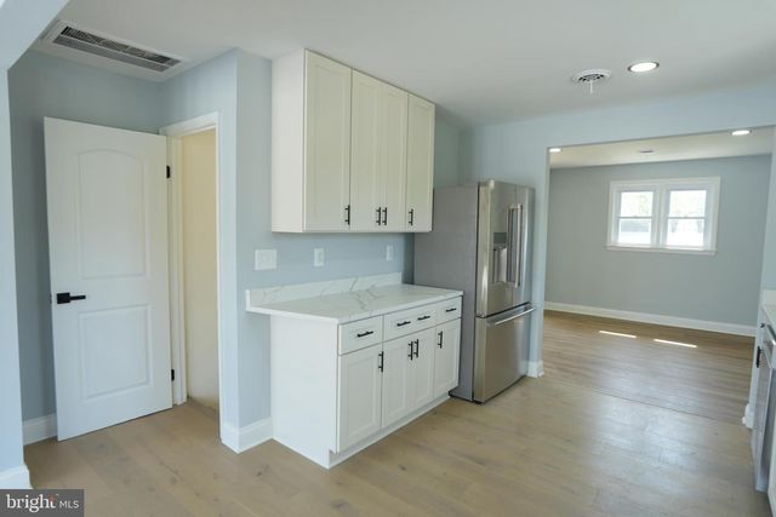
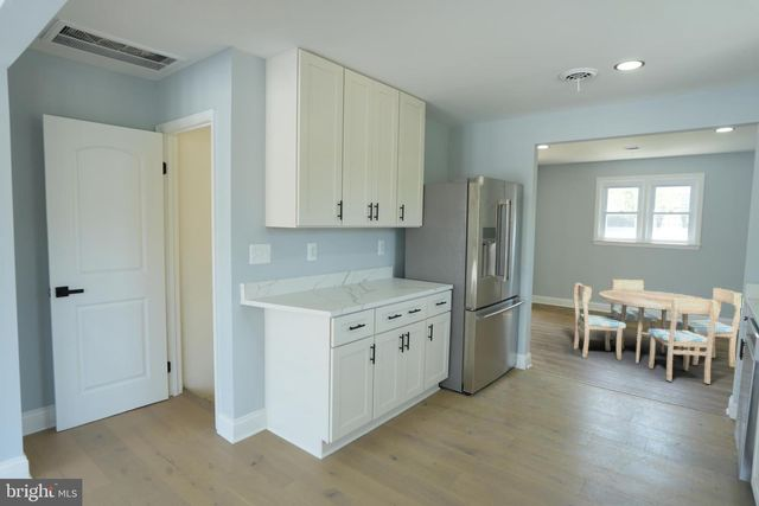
+ dining set (652, 322)
